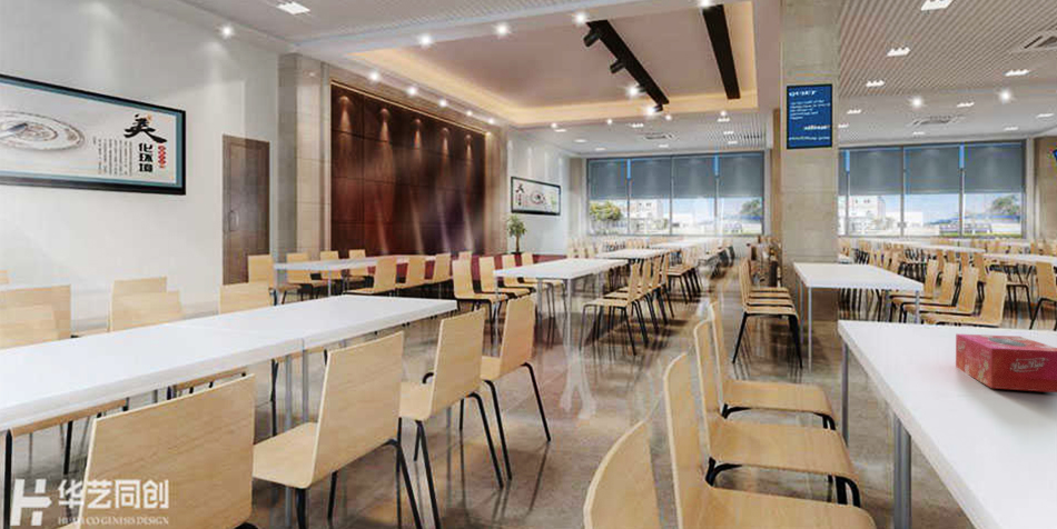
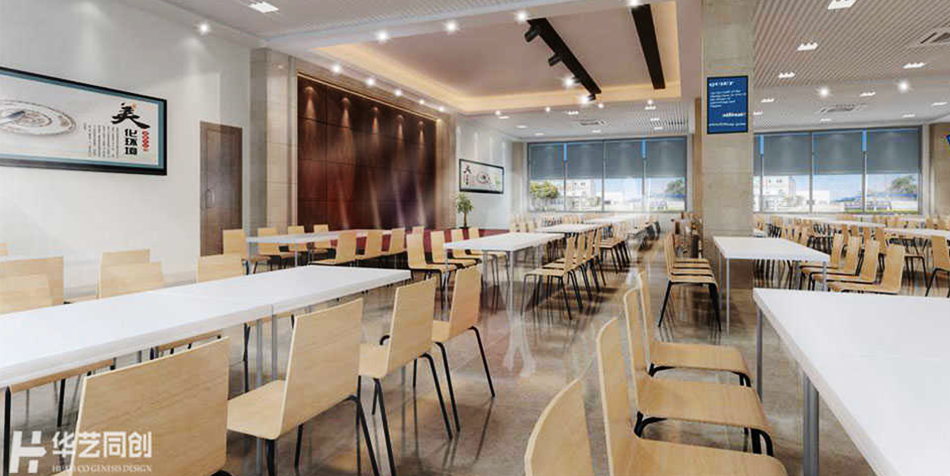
- tissue box (1006, 360)
